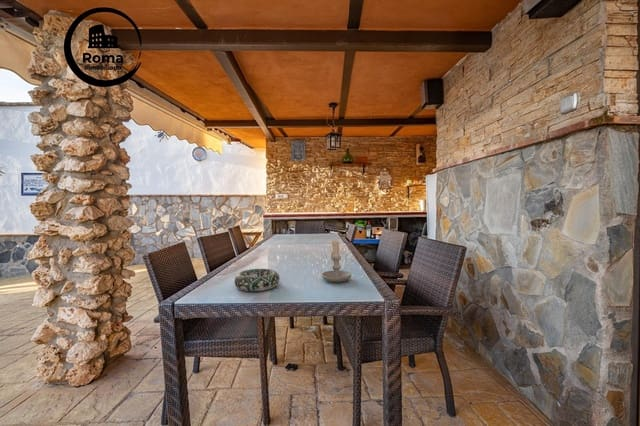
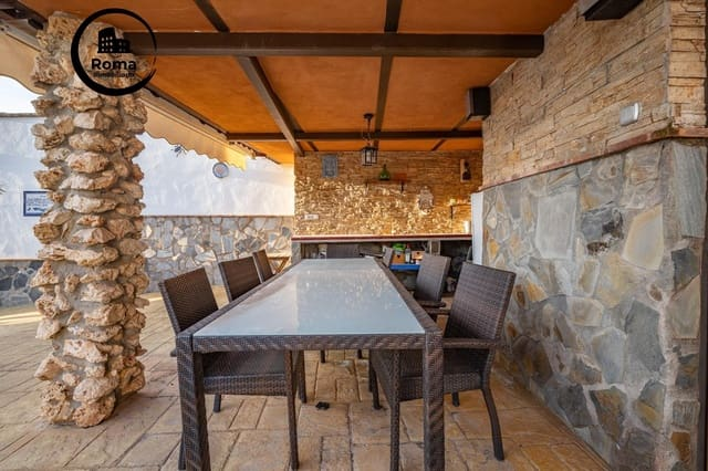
- candle (336, 259)
- decorative bowl (257, 279)
